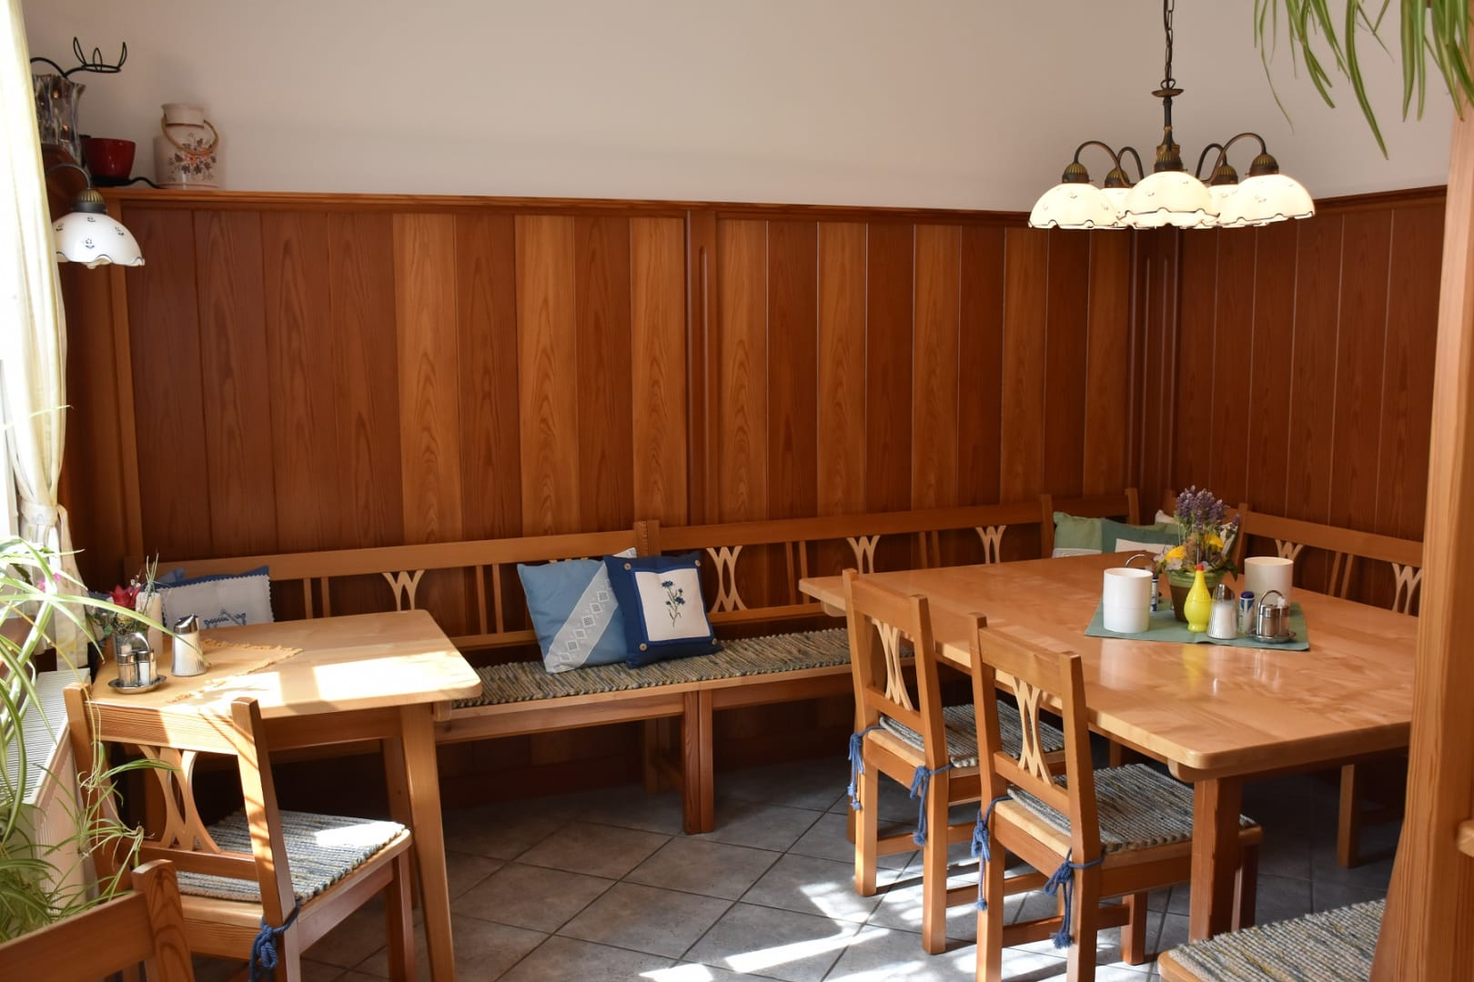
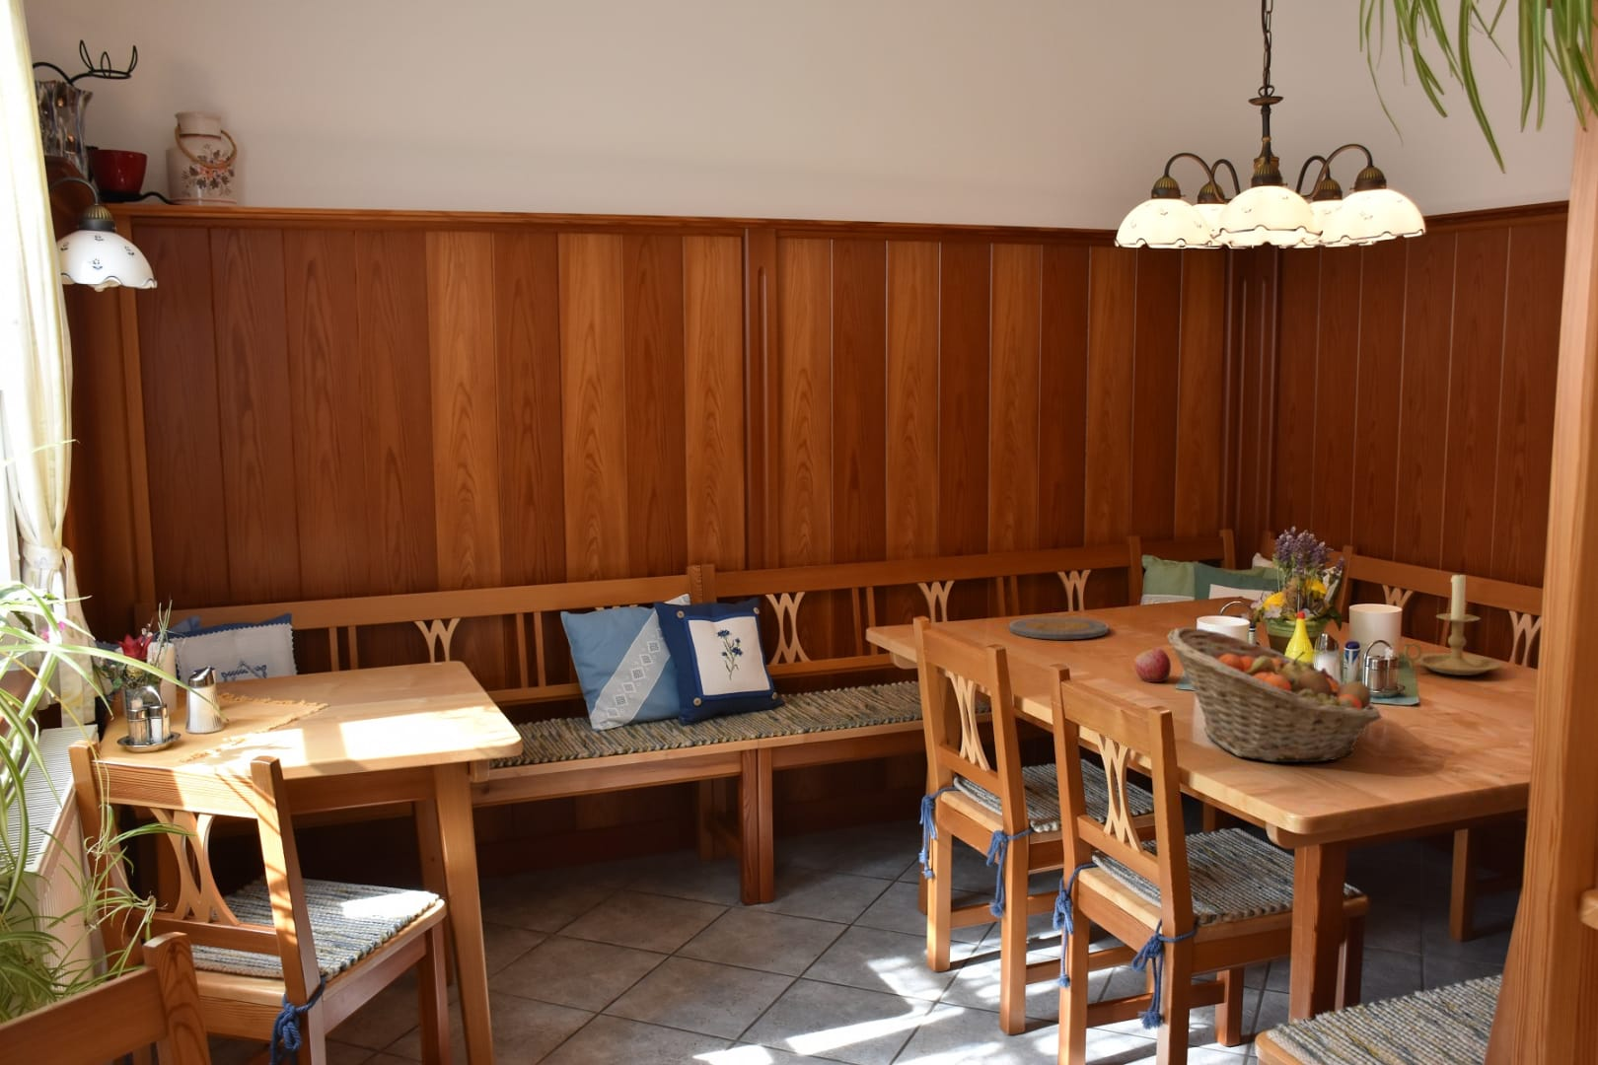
+ candle holder (1457, 622)
+ plate (1057, 628)
+ fruit basket (1269, 688)
+ apple (1152, 663)
